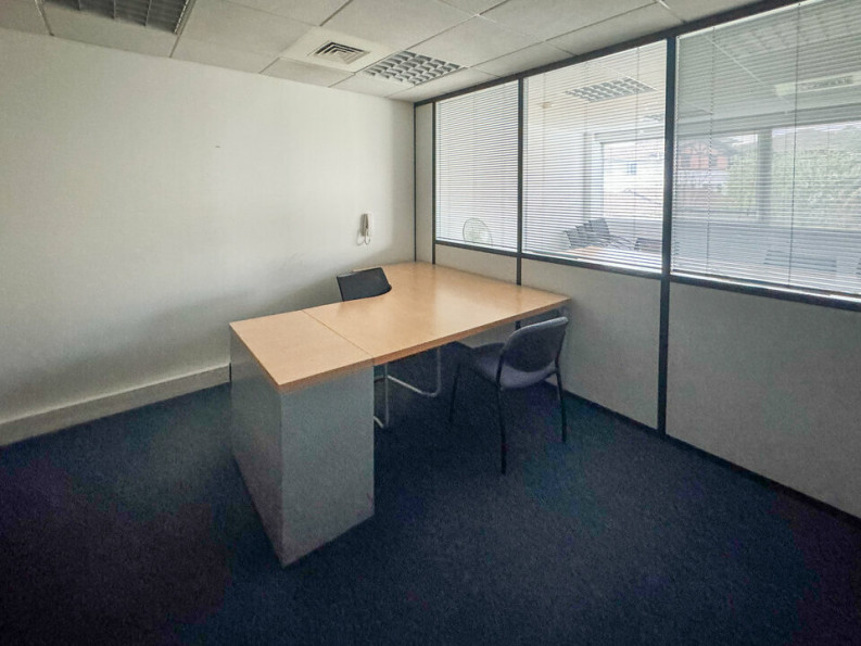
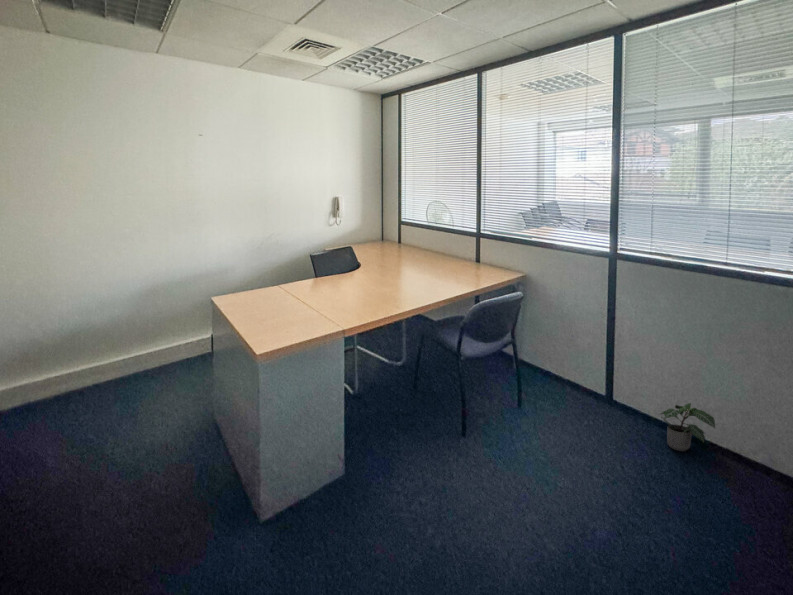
+ potted plant (685, 427)
